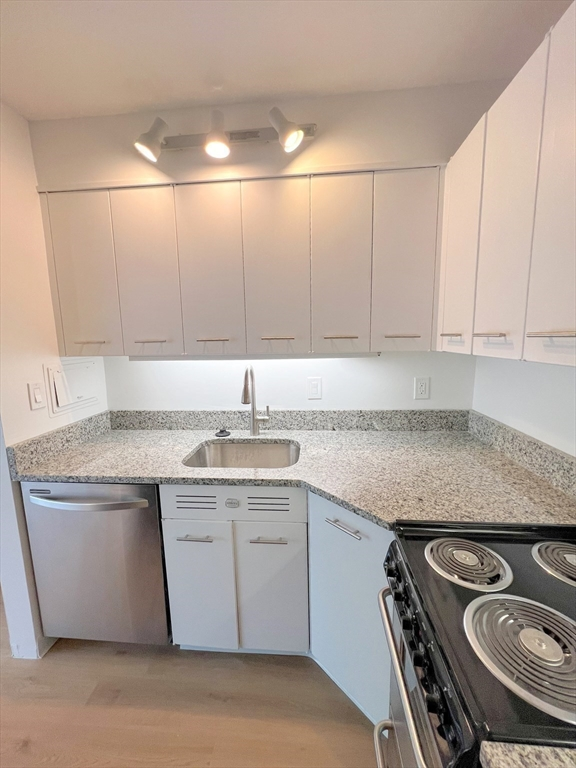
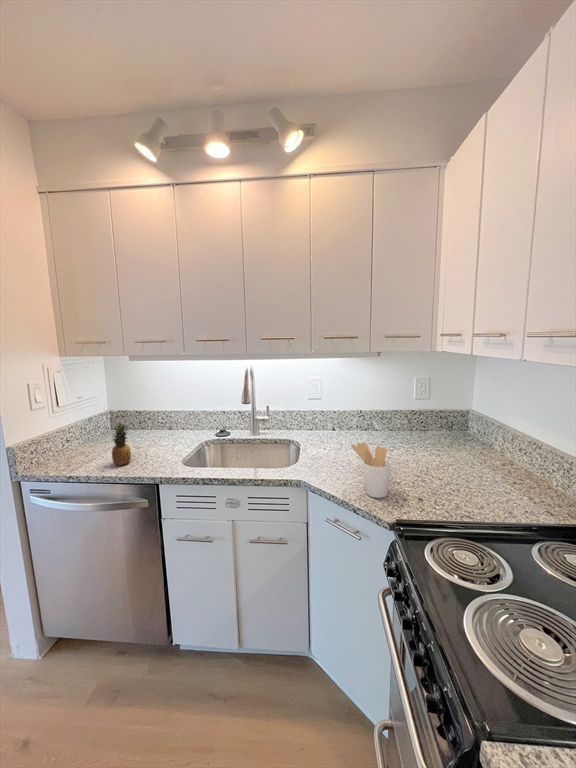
+ fruit (120, 443)
+ utensil holder (370, 468)
